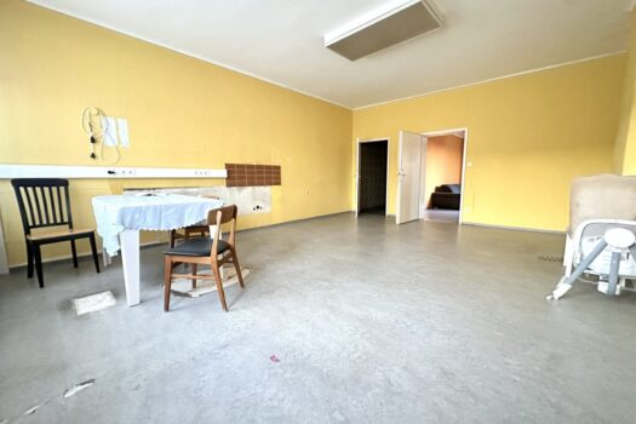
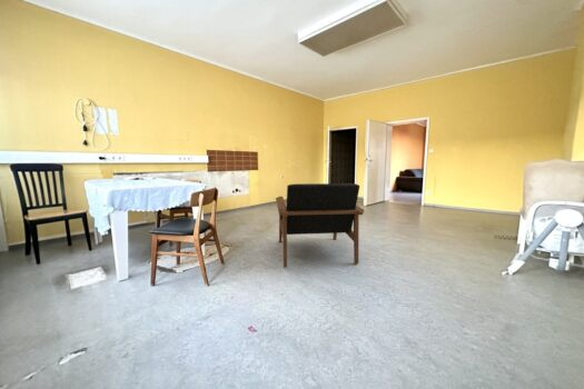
+ armchair (314, 217)
